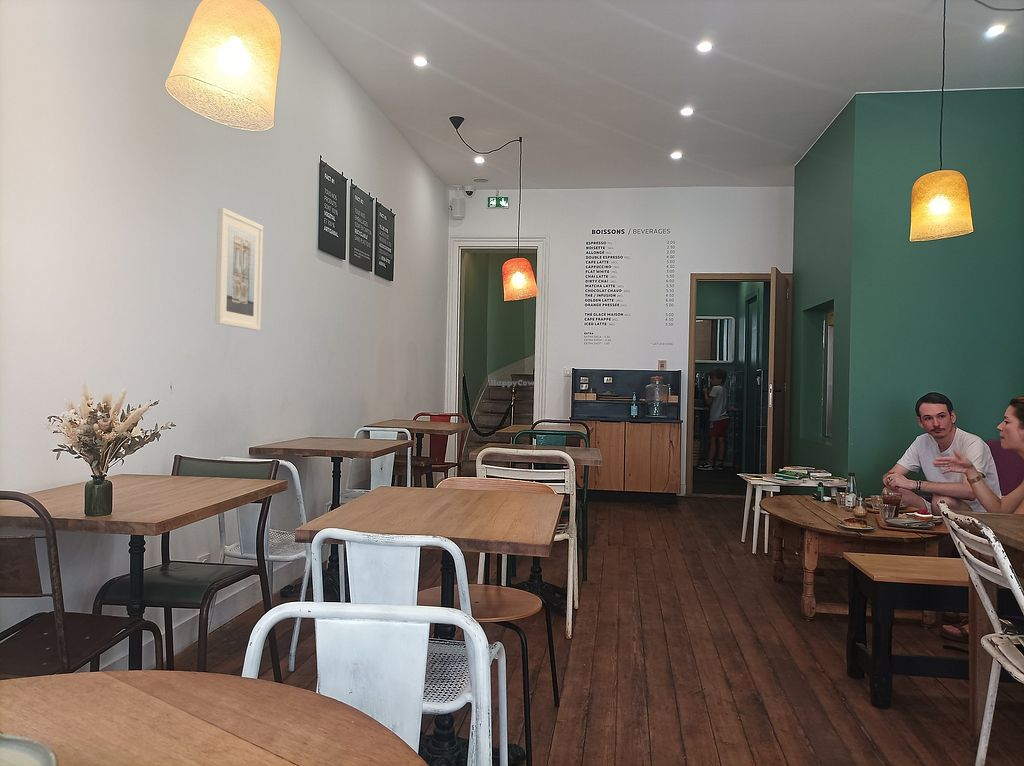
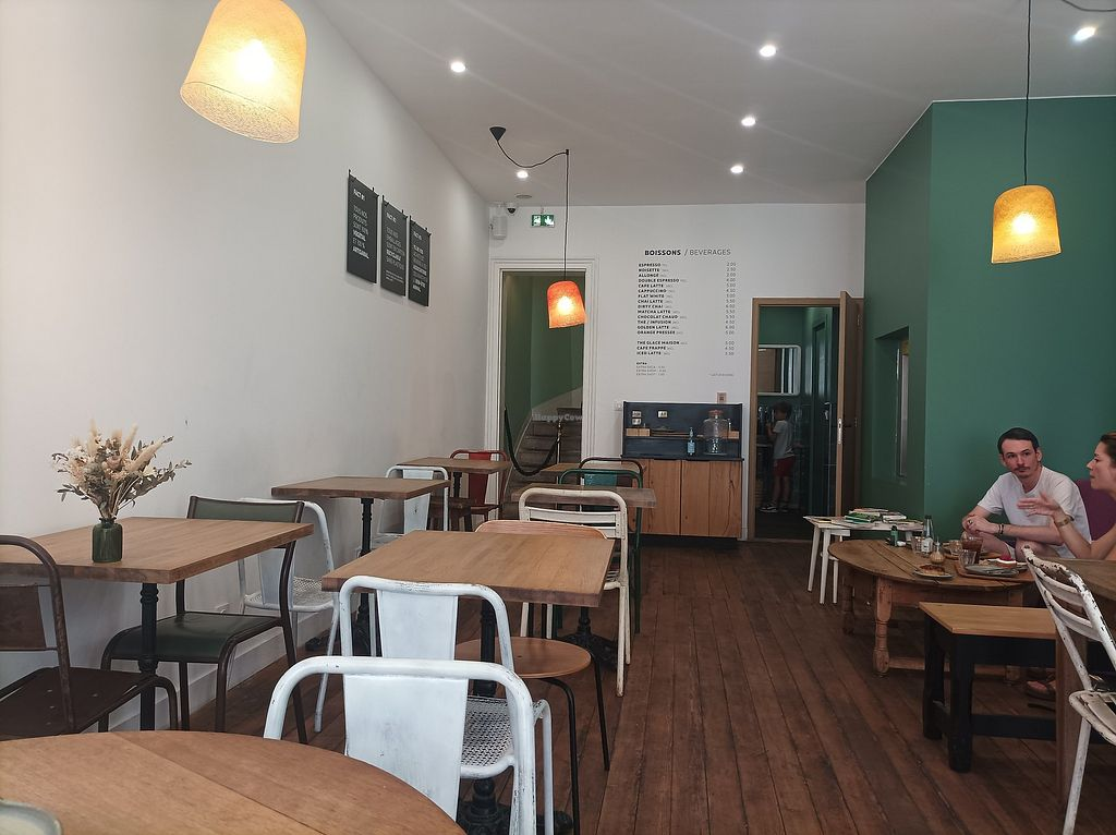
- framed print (240, 272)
